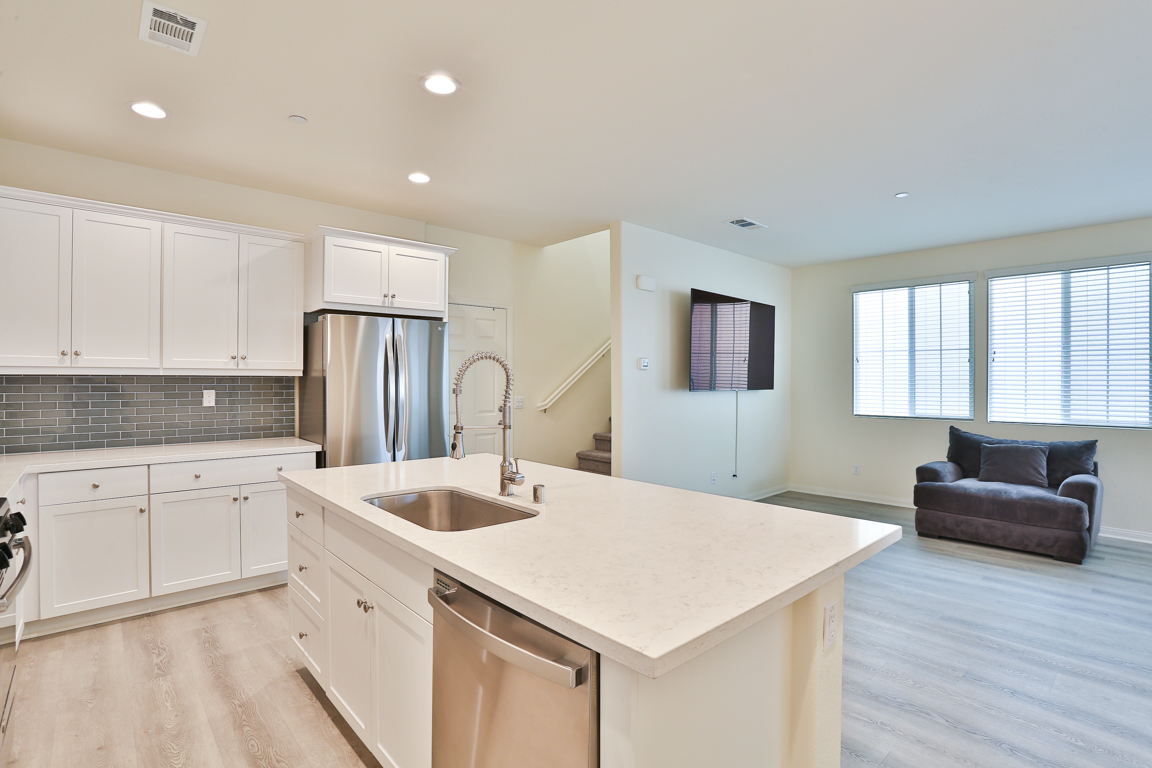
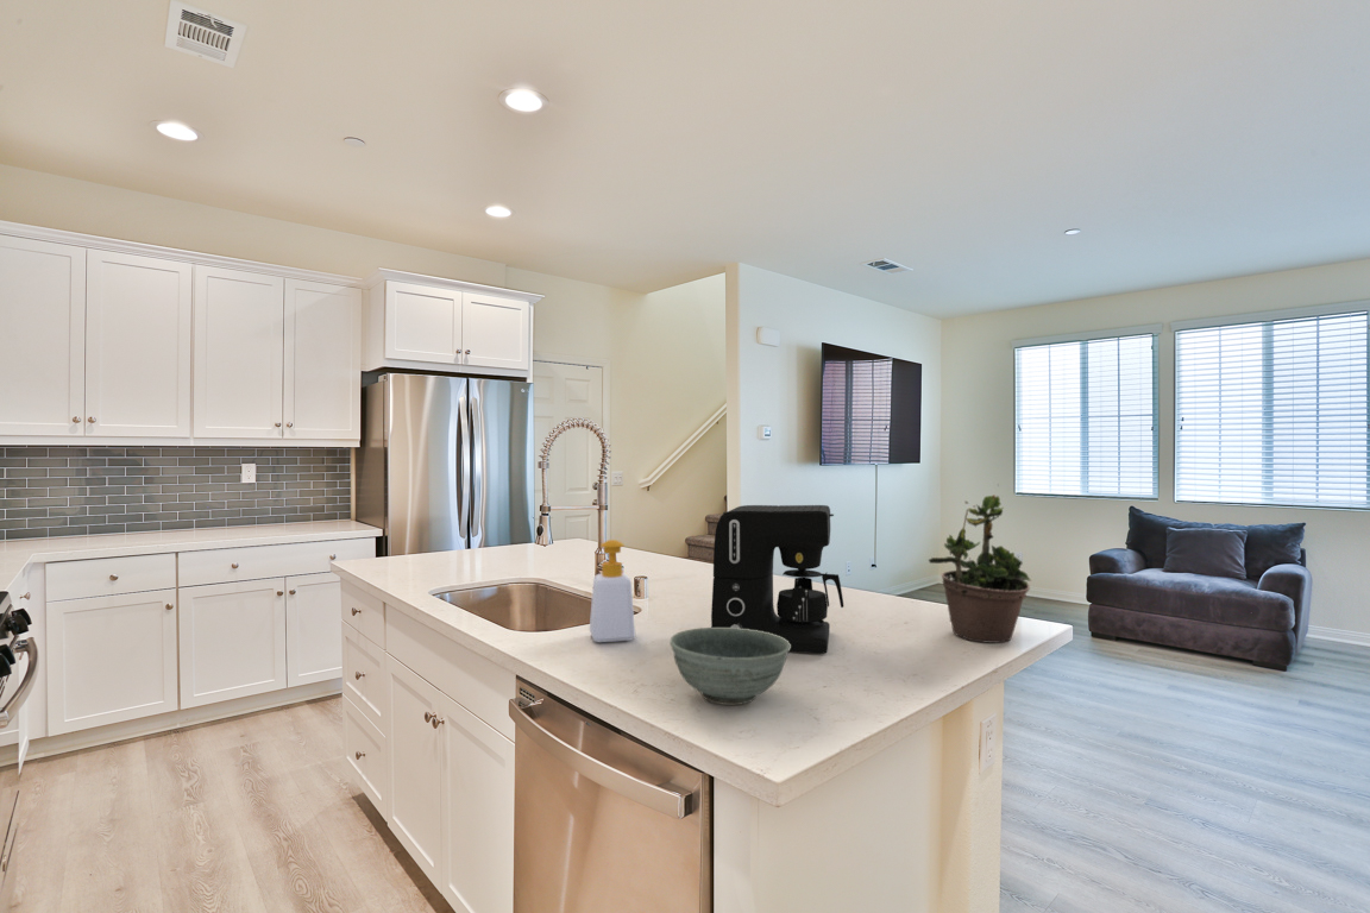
+ soap bottle (610, 586)
+ potted plant (986, 560)
+ bowl (729, 667)
+ coffee maker (783, 573)
